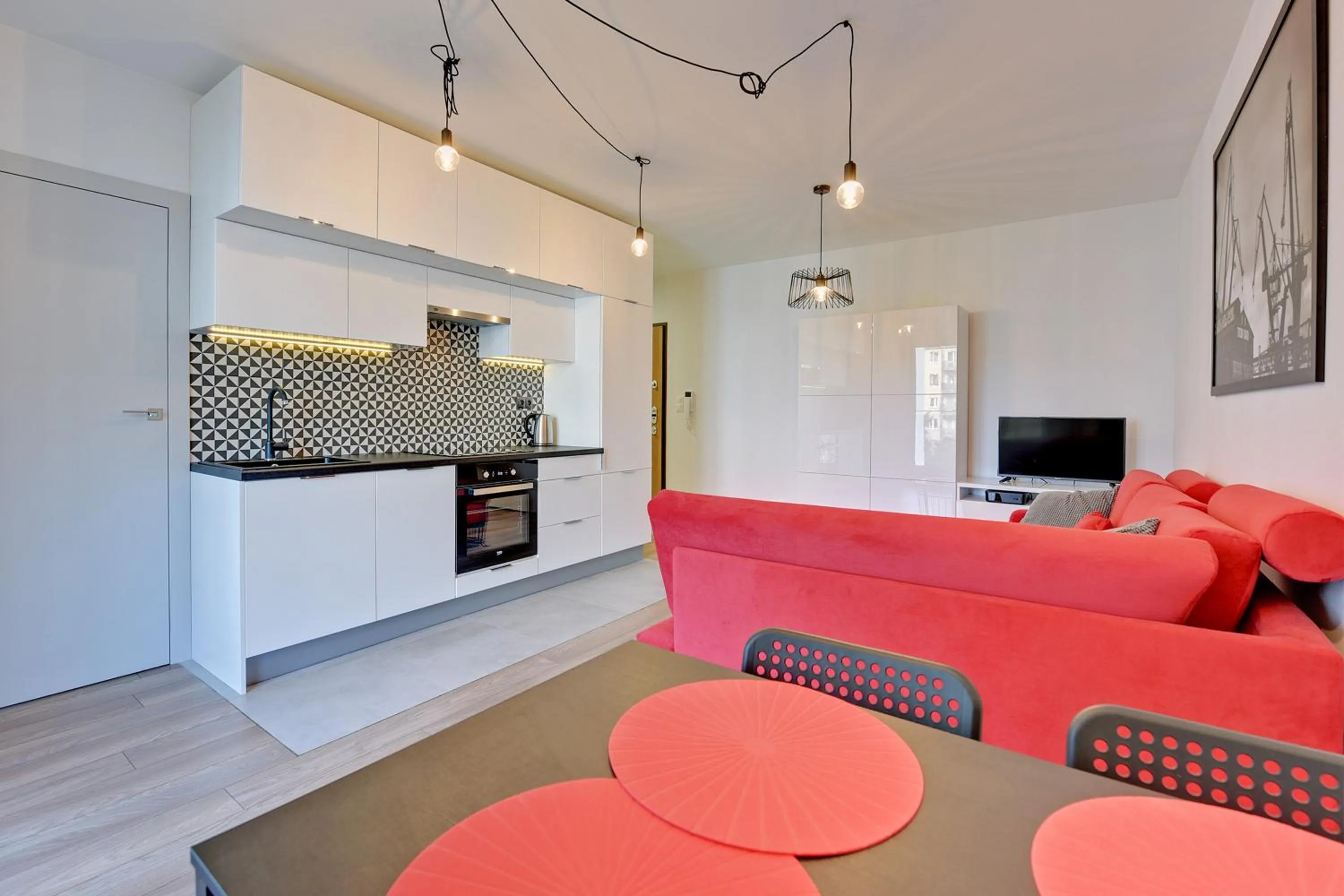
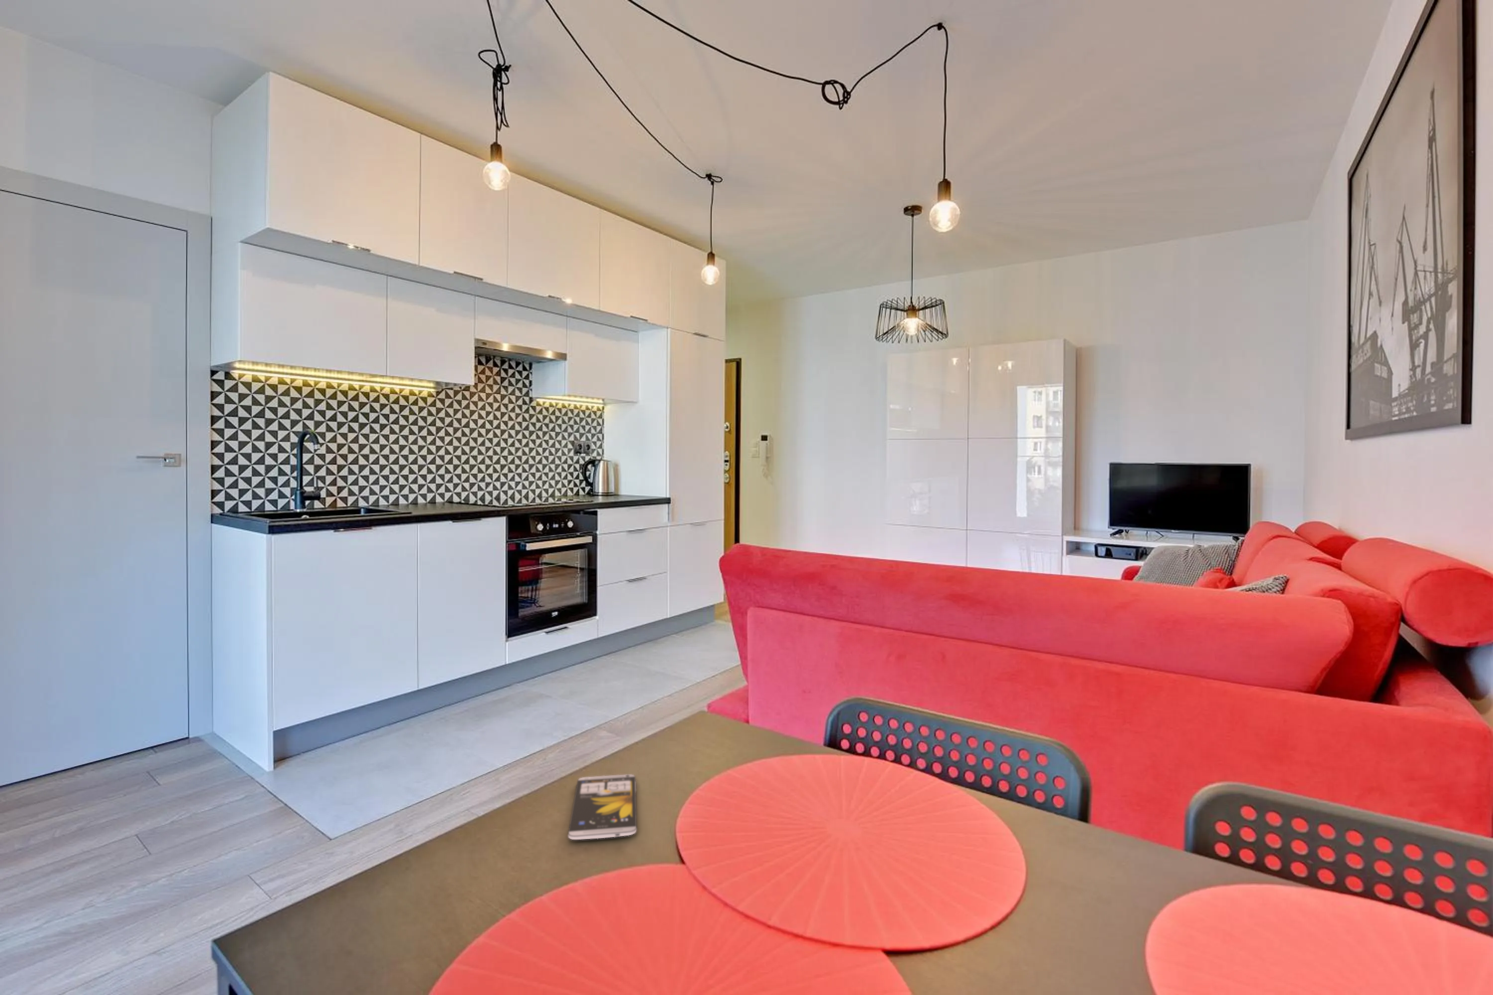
+ smartphone (604, 804)
